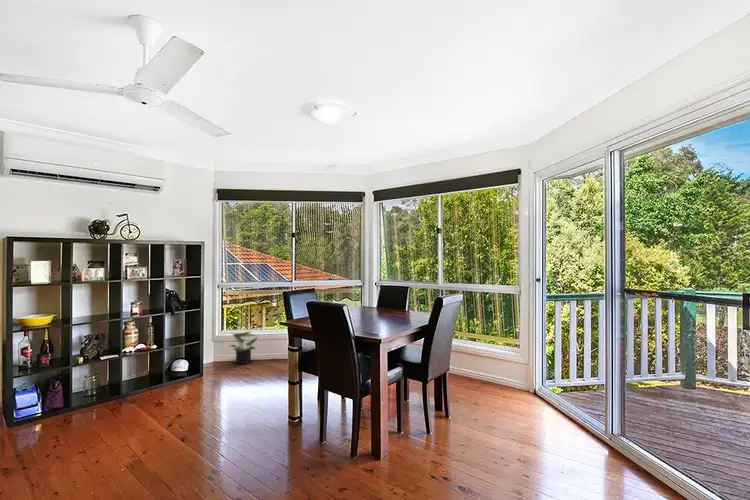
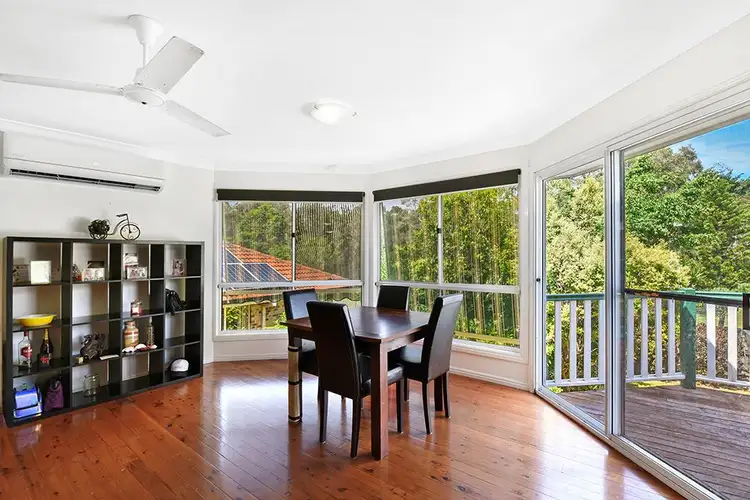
- potted plant (240, 346)
